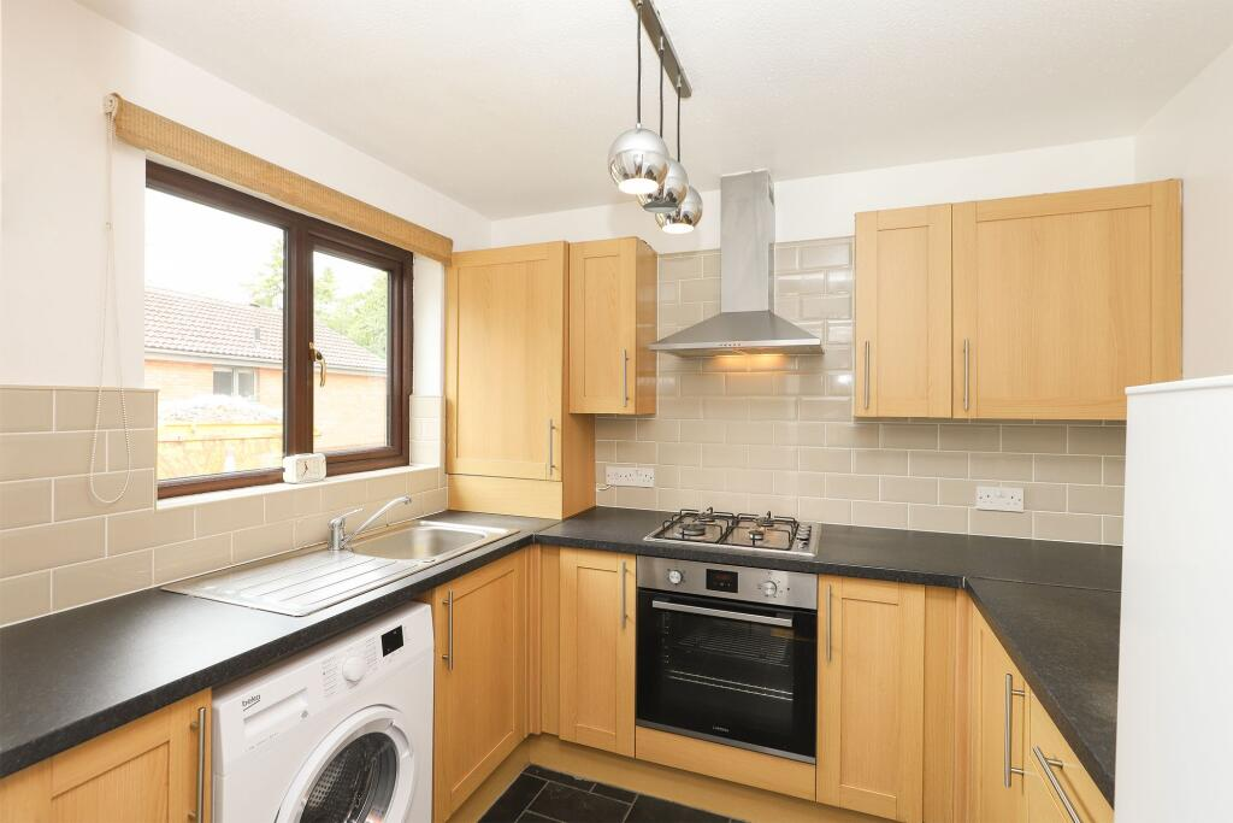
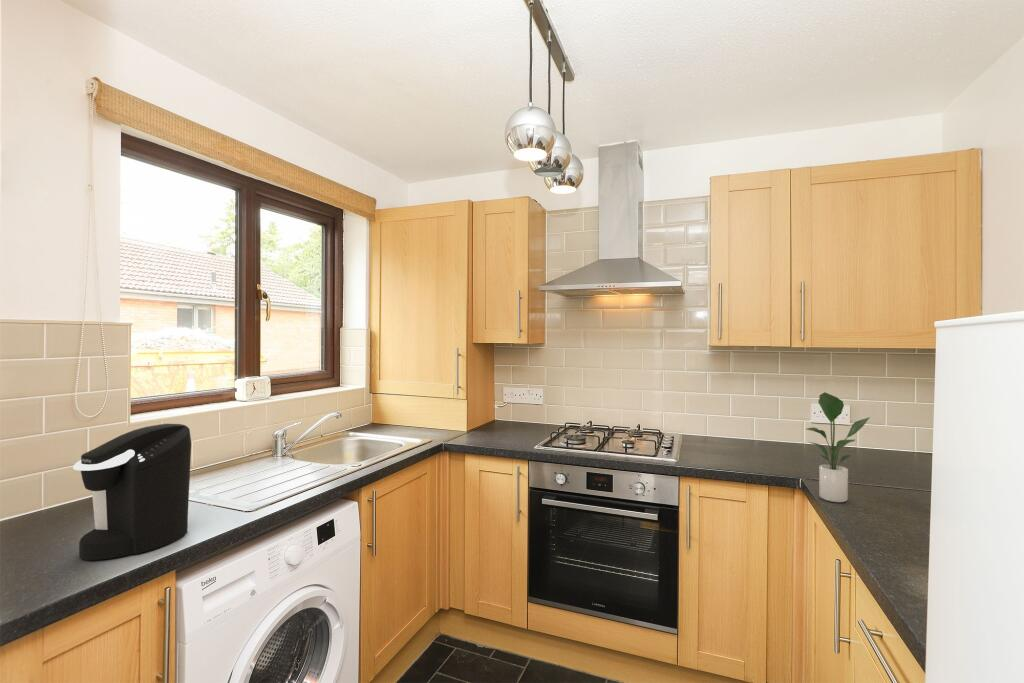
+ potted plant (836, 445)
+ coffee maker (133, 485)
